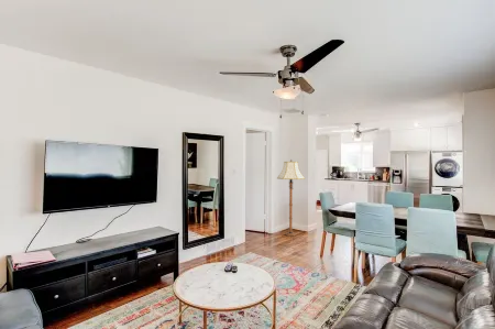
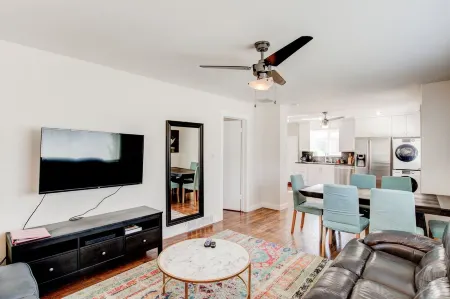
- floor lamp (290, 196)
